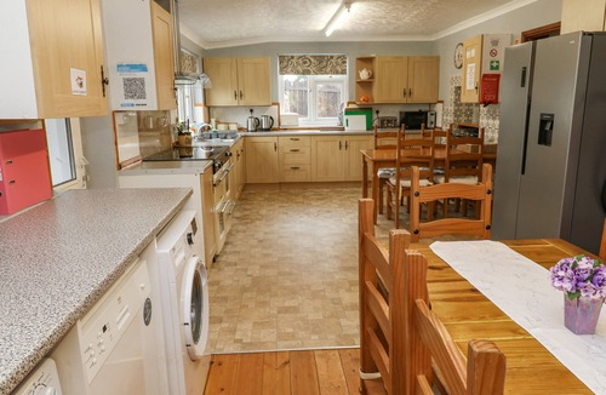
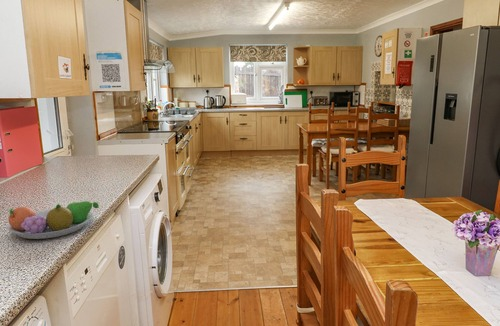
+ fruit bowl (53, 213)
